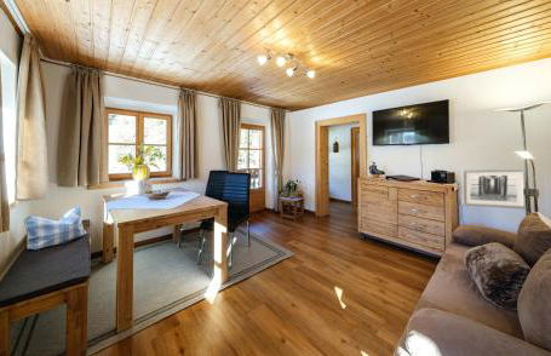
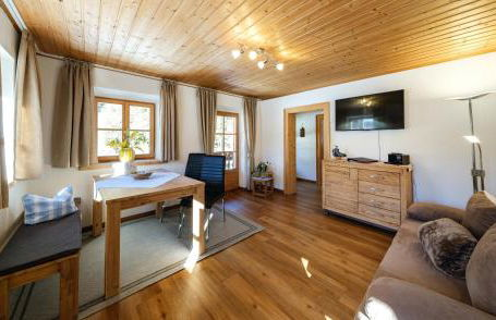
- wall art (492, 188)
